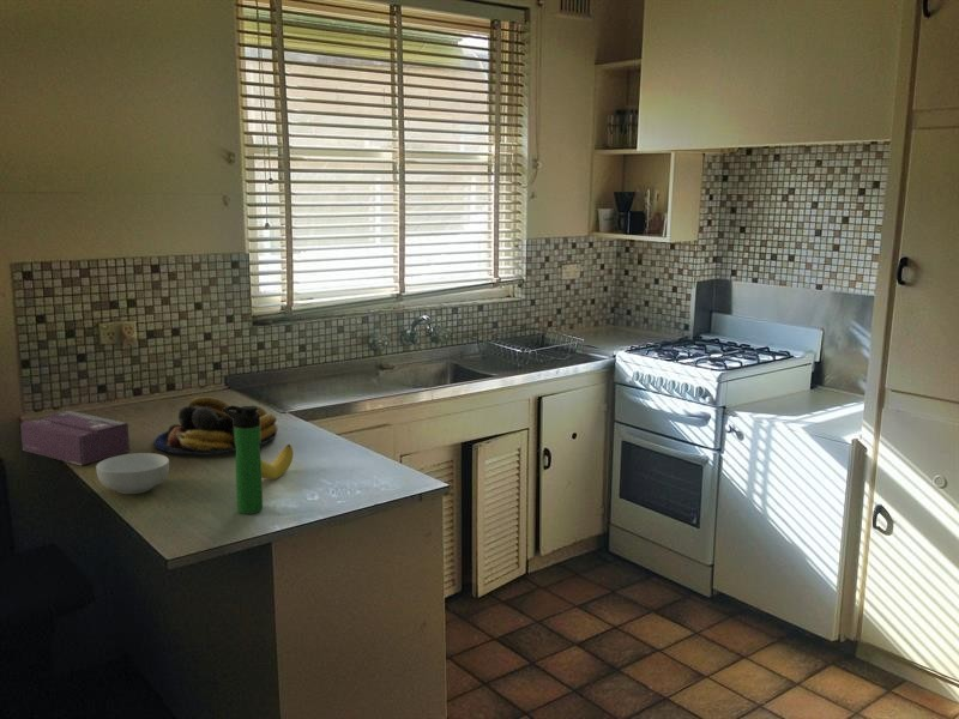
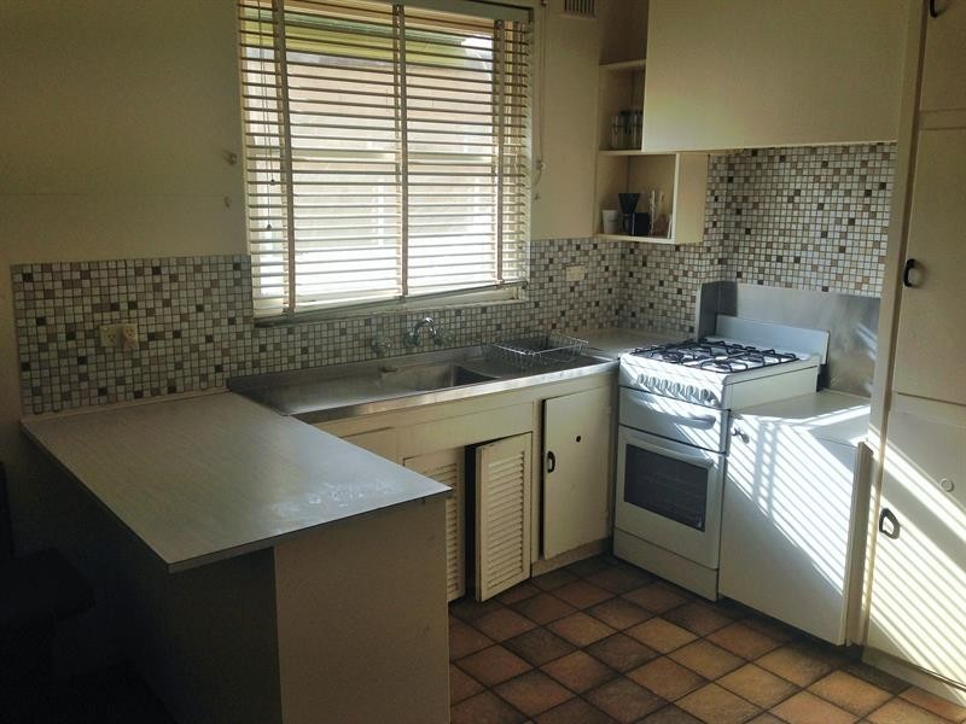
- banana (273, 461)
- bottle (243, 458)
- cereal bowl (133, 475)
- fruit bowl (215, 418)
- tissue box (74, 436)
